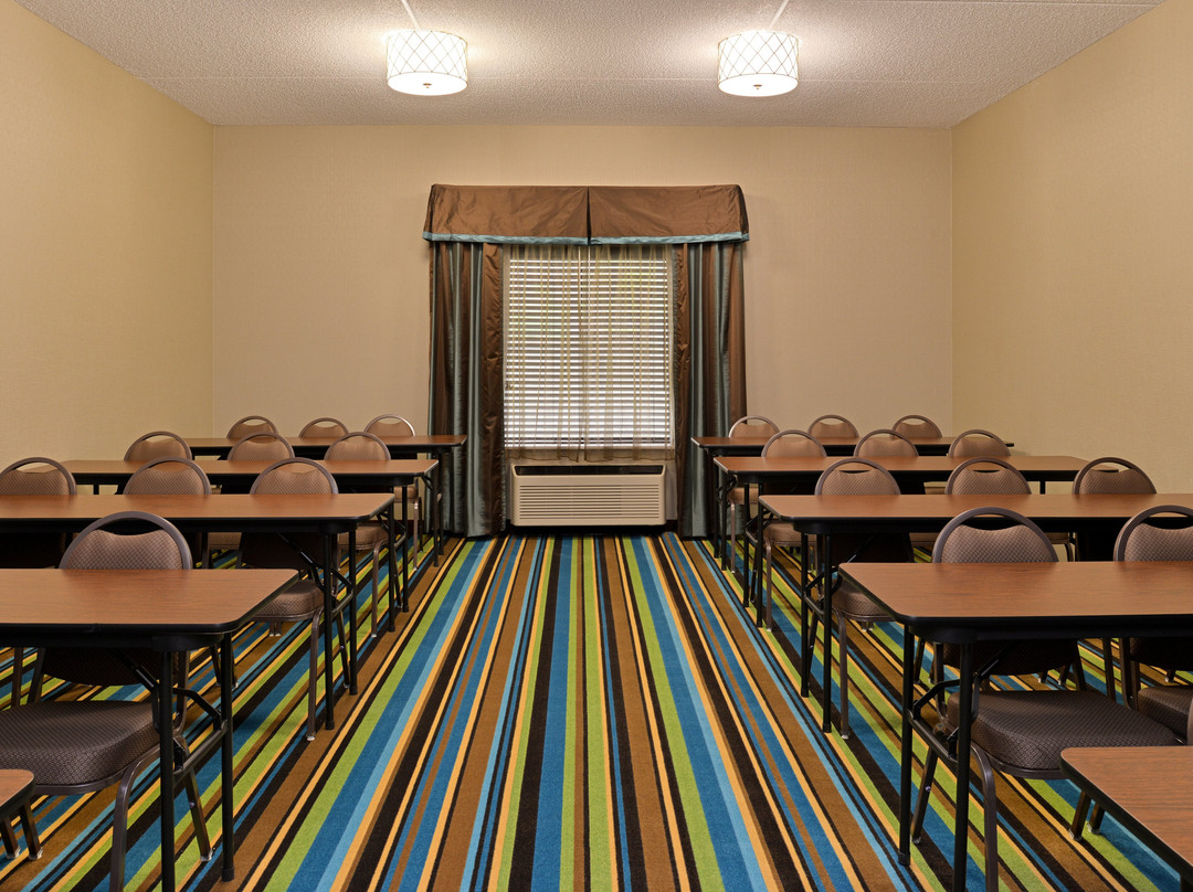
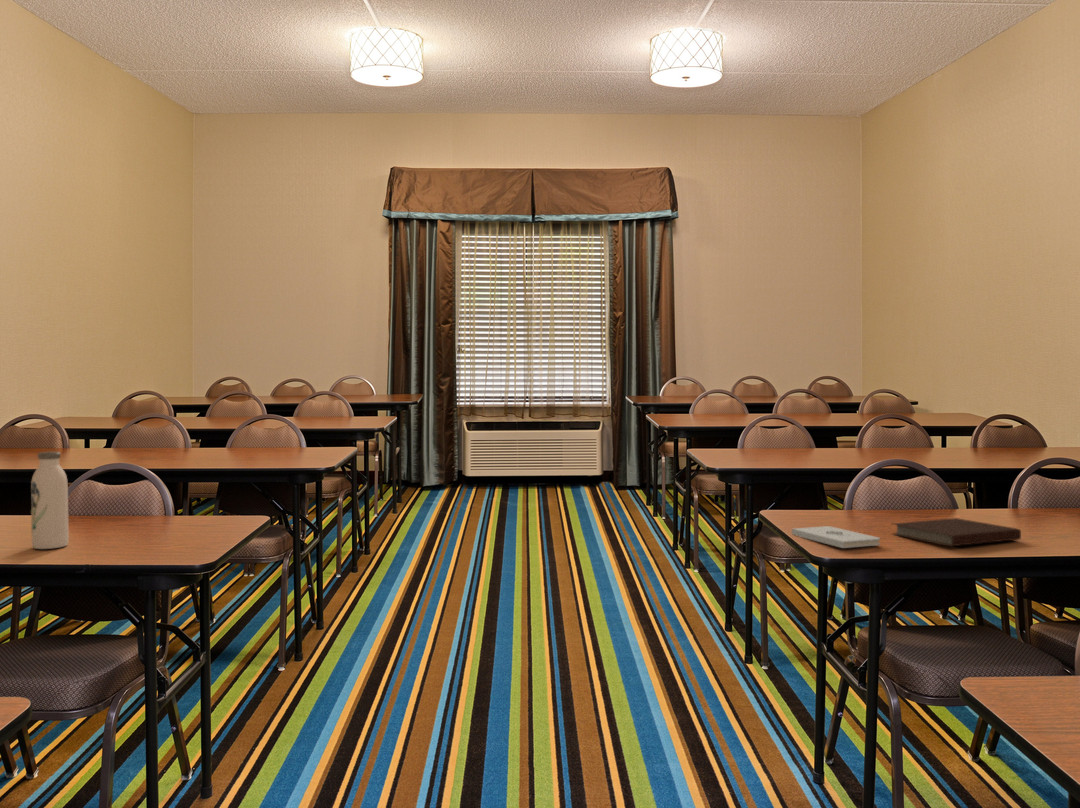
+ notepad (835, 536)
+ water bottle (49, 499)
+ notebook (954, 531)
